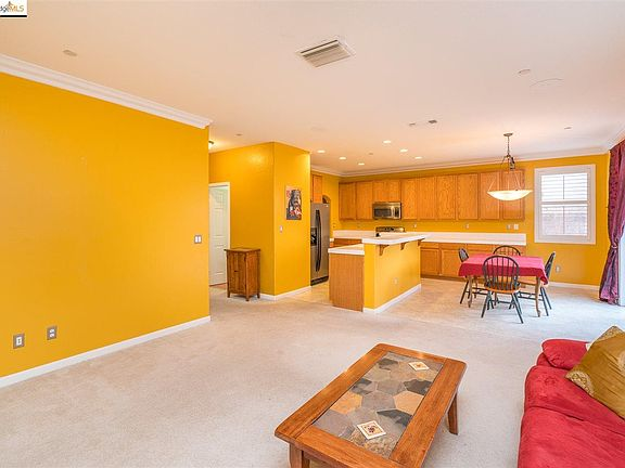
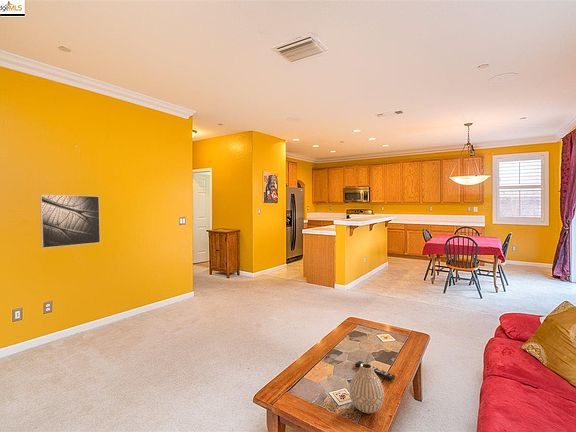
+ remote control (374, 370)
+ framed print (72, 220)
+ vase (366, 386)
